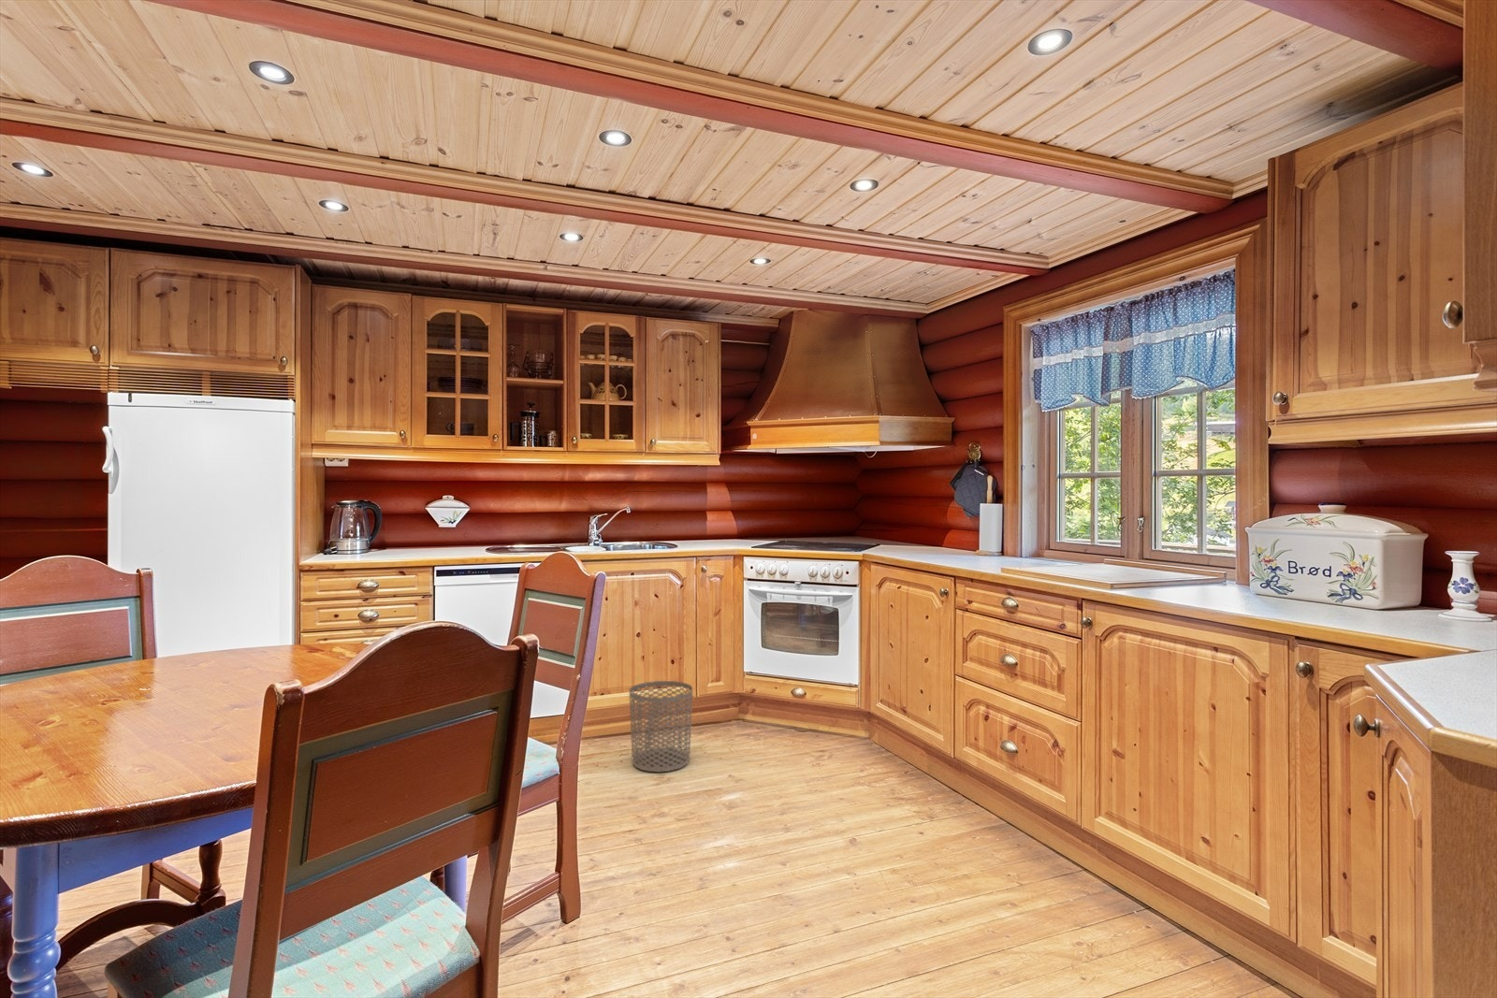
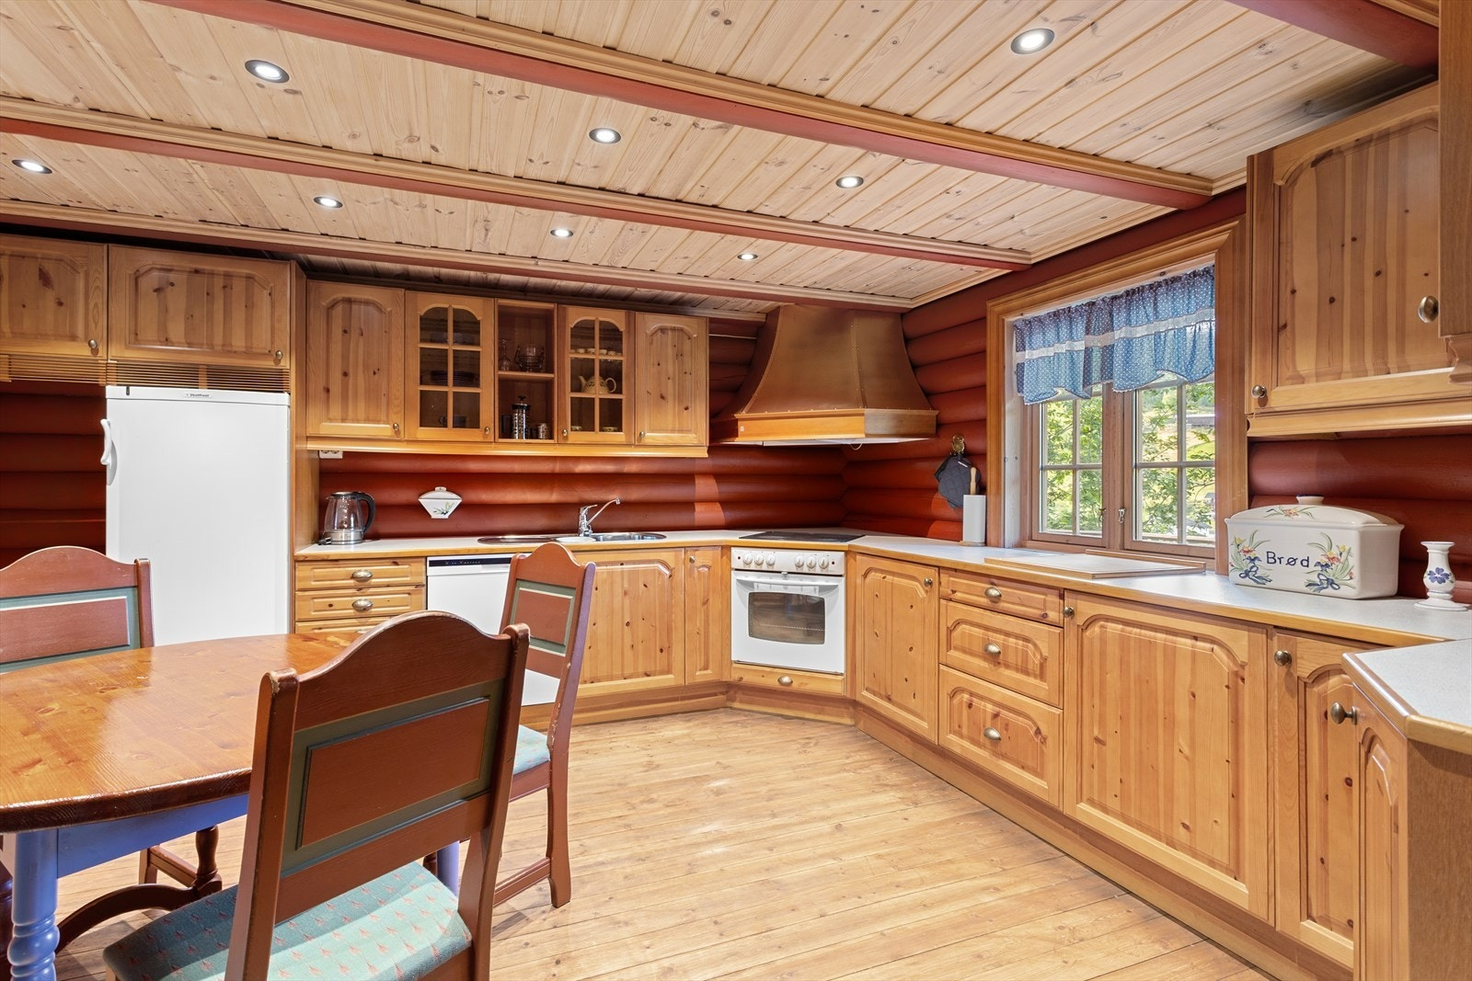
- waste bin (661, 726)
